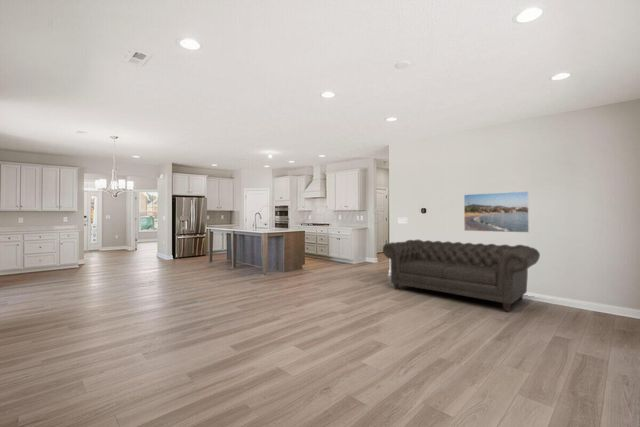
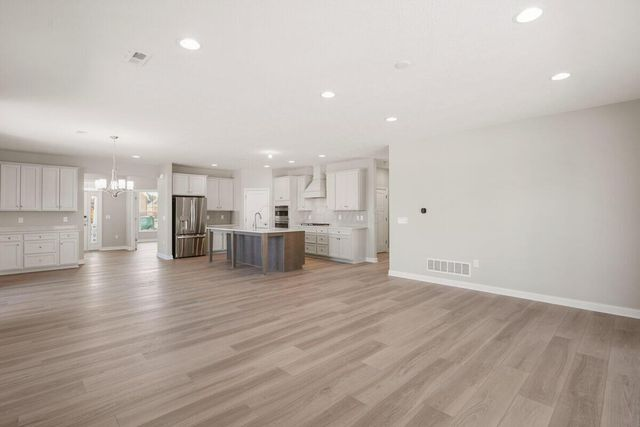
- sofa (455, 268)
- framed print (494, 212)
